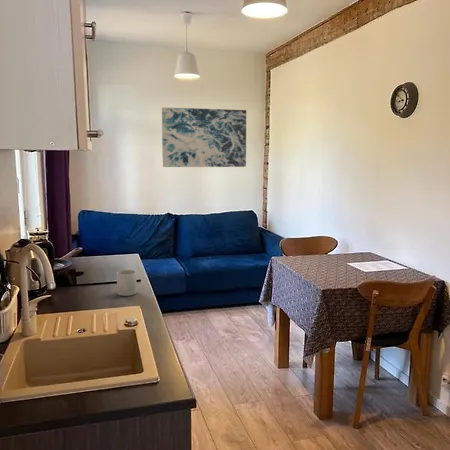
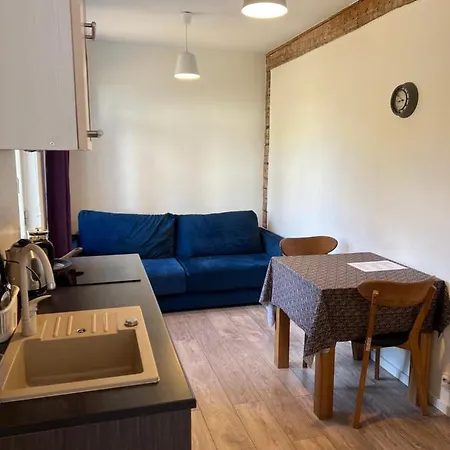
- mug (127, 281)
- wall art (205, 138)
